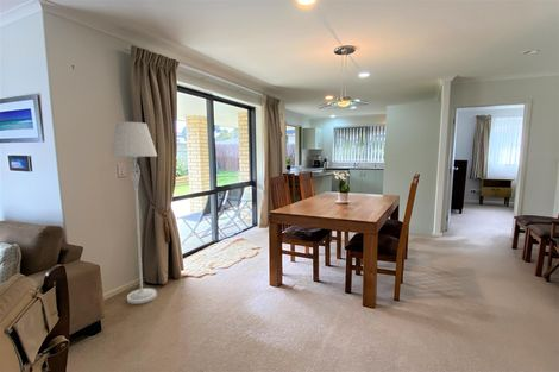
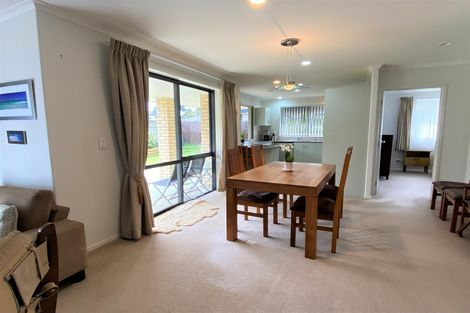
- floor lamp (137, 213)
